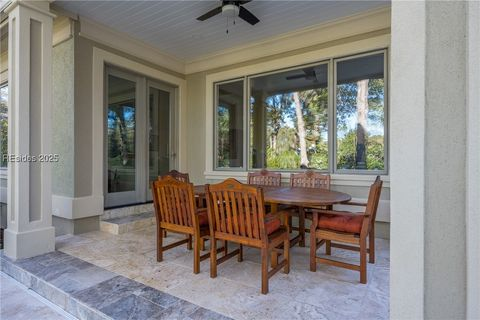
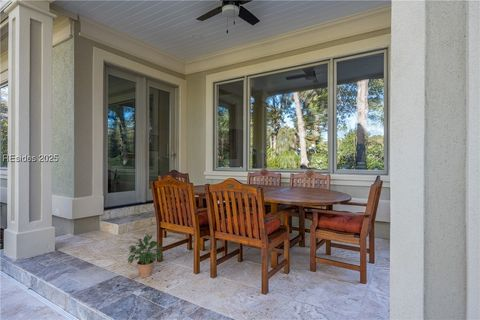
+ potted plant (144, 255)
